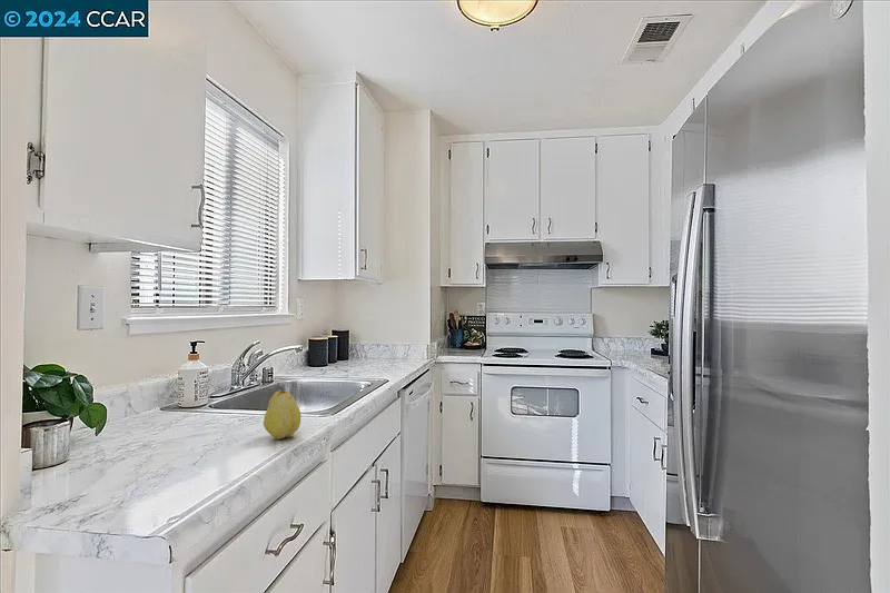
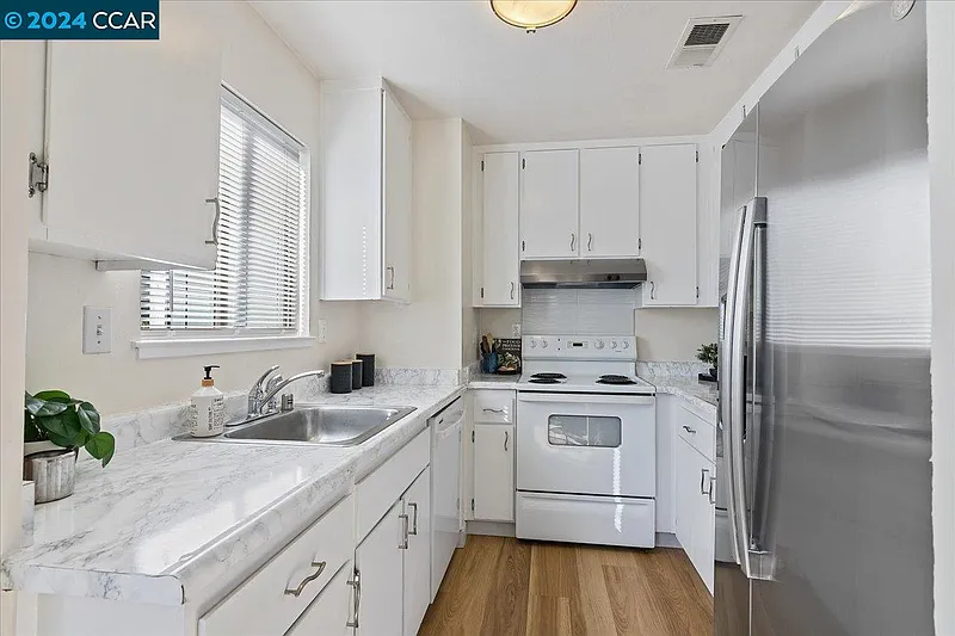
- fruit (280, 412)
